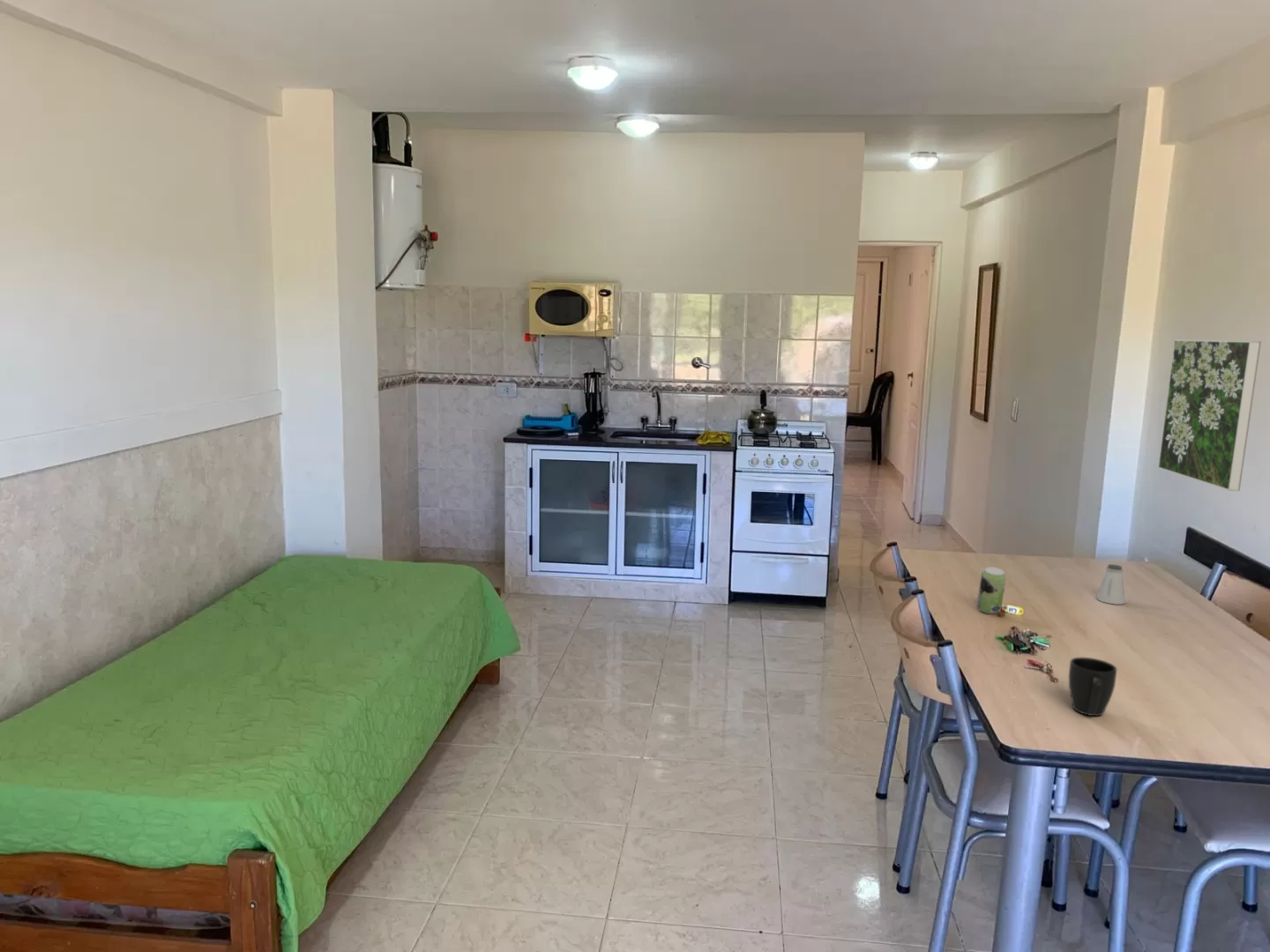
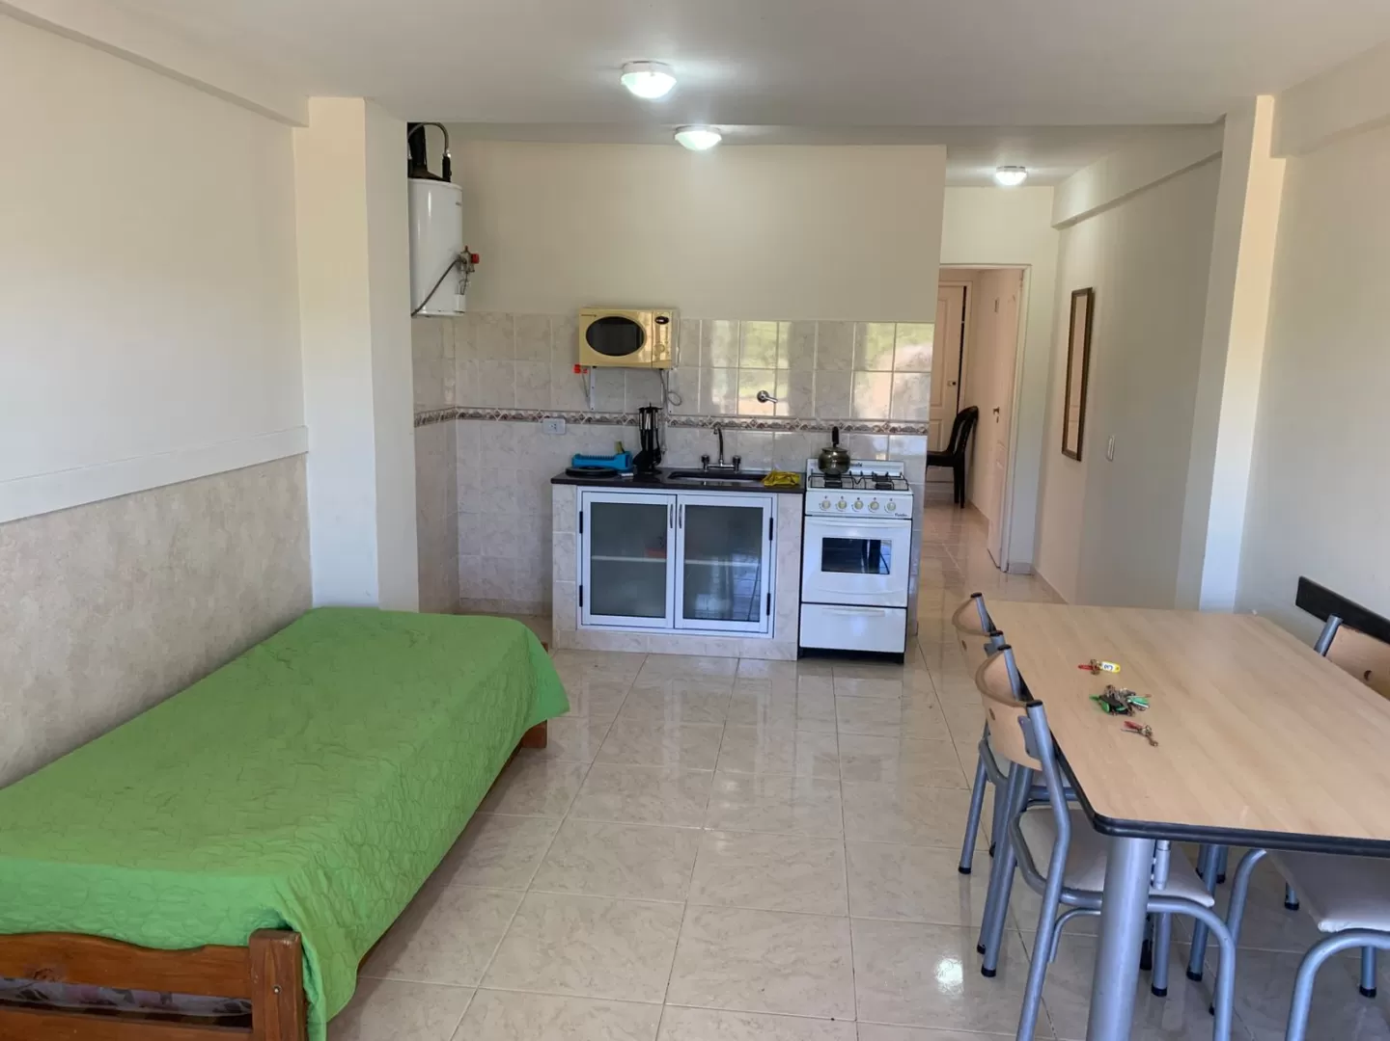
- saltshaker (1112, 583)
- mug (1091, 690)
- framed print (1205, 410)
- beverage can (991, 590)
